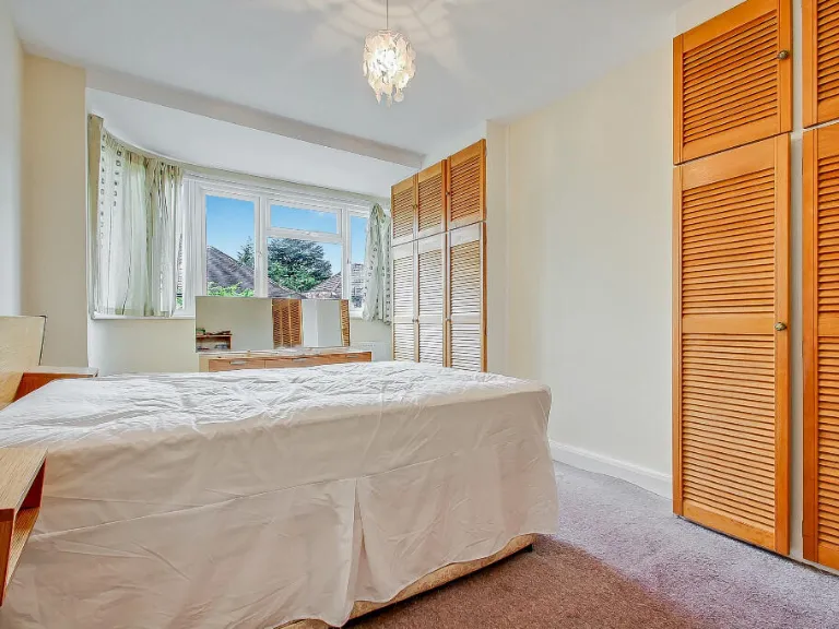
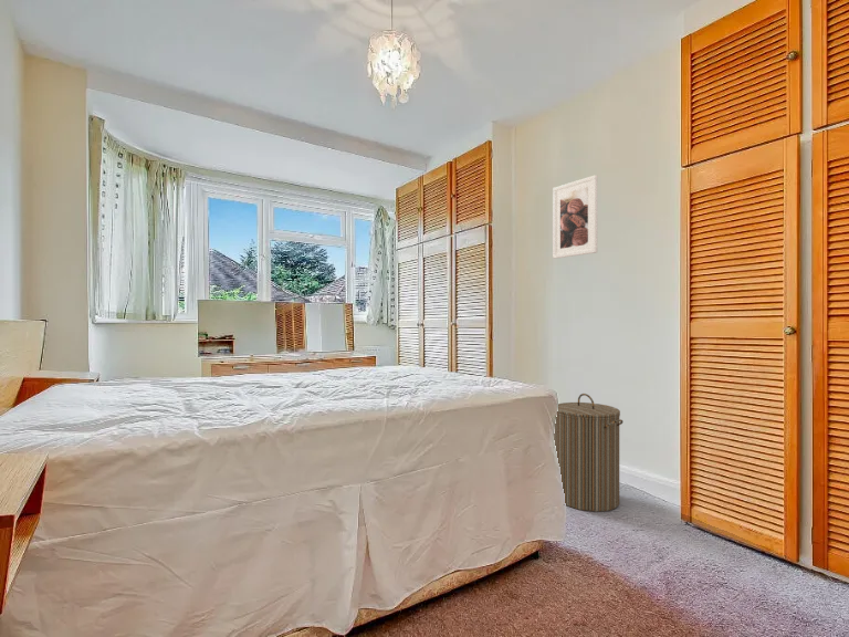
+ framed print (574, 218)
+ laundry hamper (586, 446)
